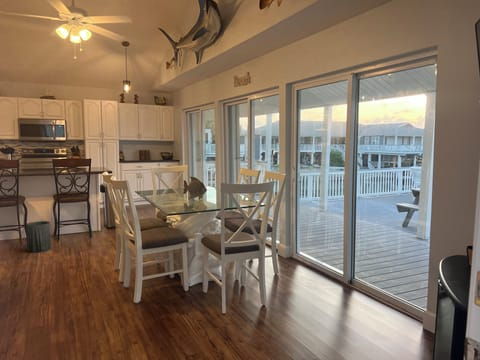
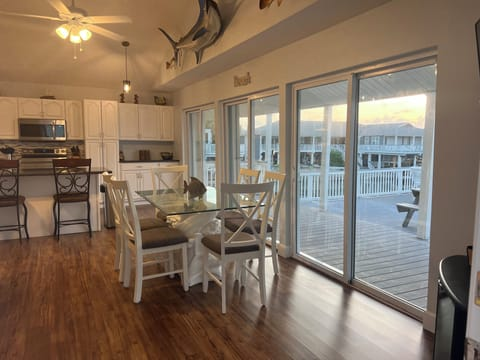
- trash can (38, 236)
